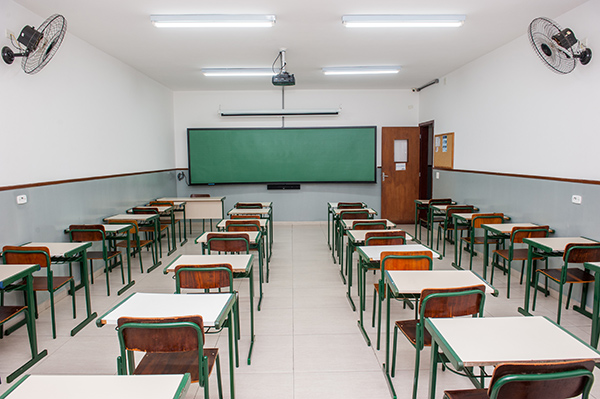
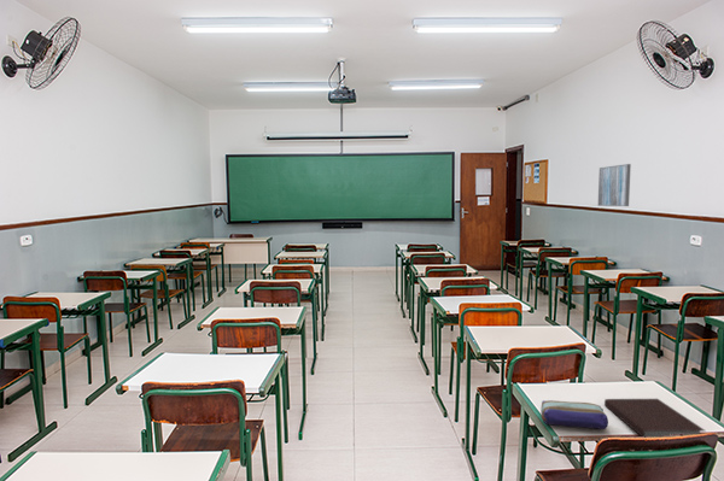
+ wall art (613, 186)
+ pencil case (573, 413)
+ notebook (650, 417)
